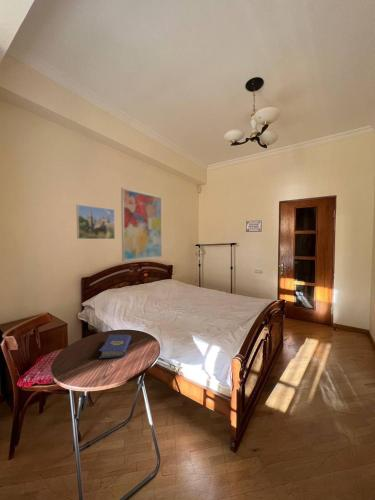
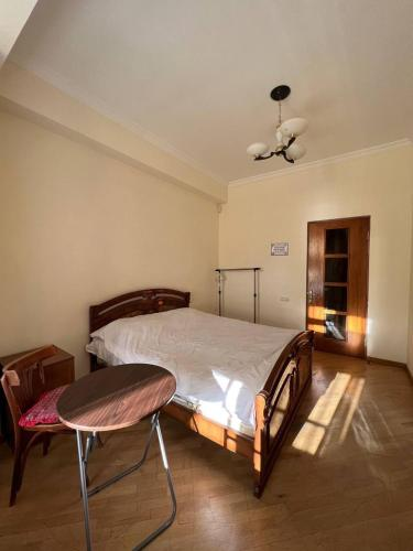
- wall art (143, 226)
- hardcover book (116, 345)
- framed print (97, 223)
